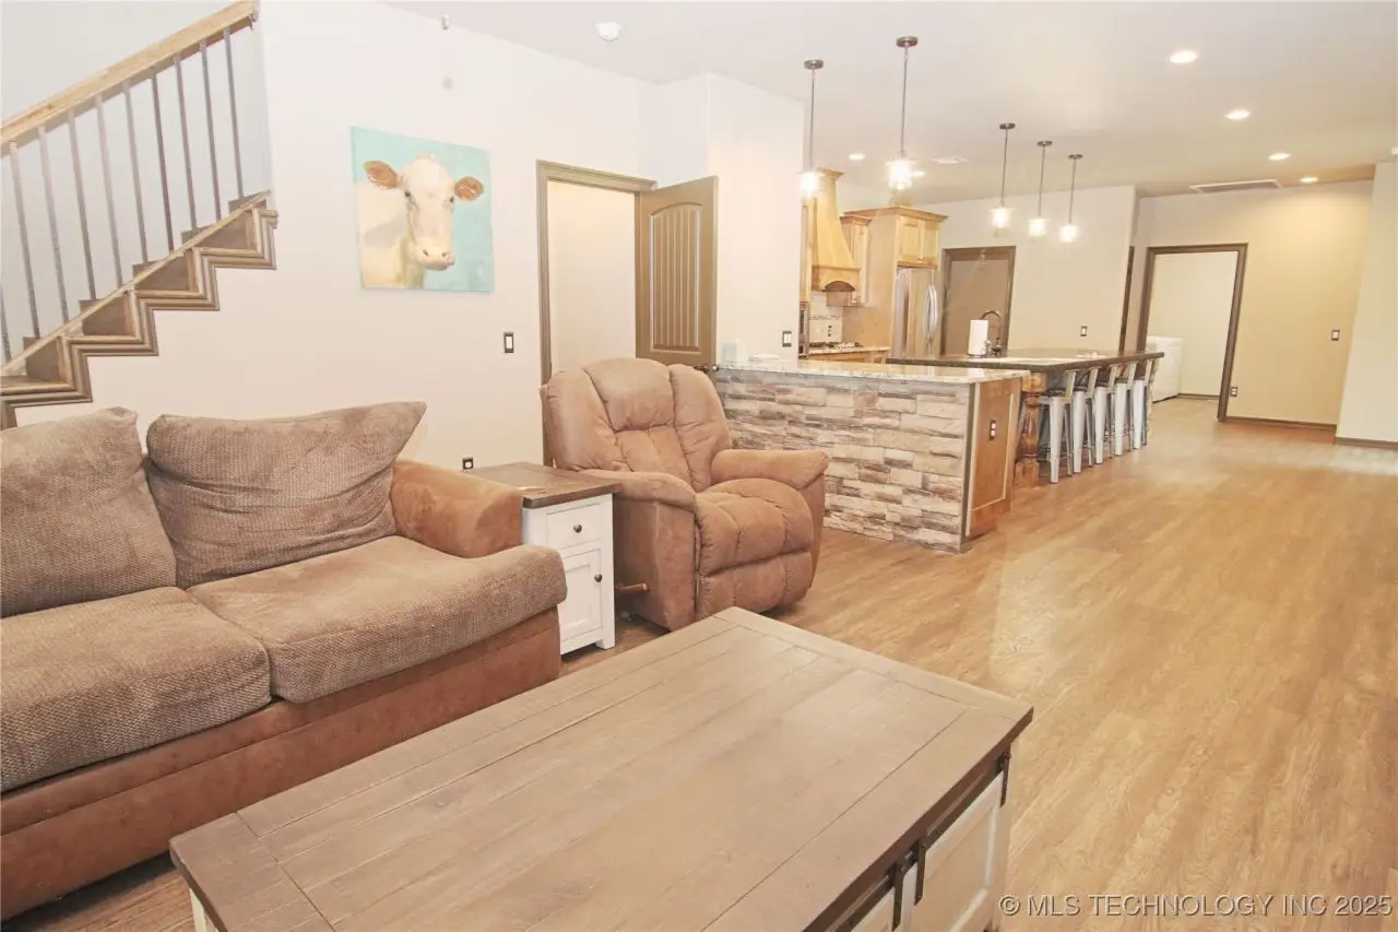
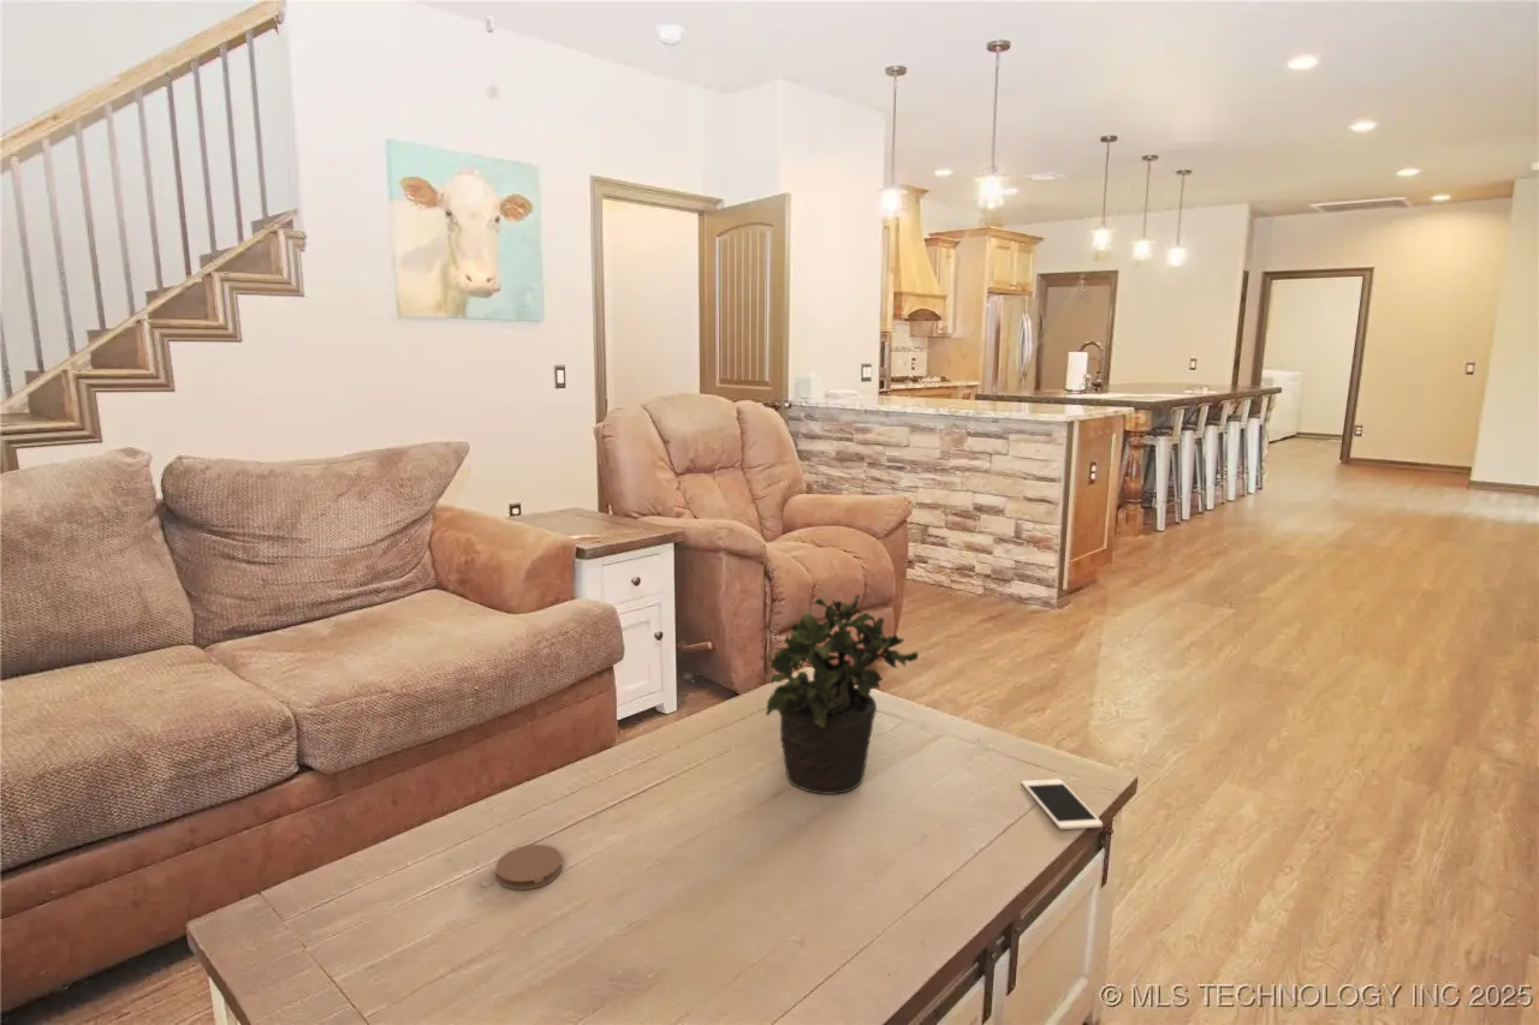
+ coaster (529, 865)
+ cell phone (1059, 803)
+ potted plant (836, 687)
